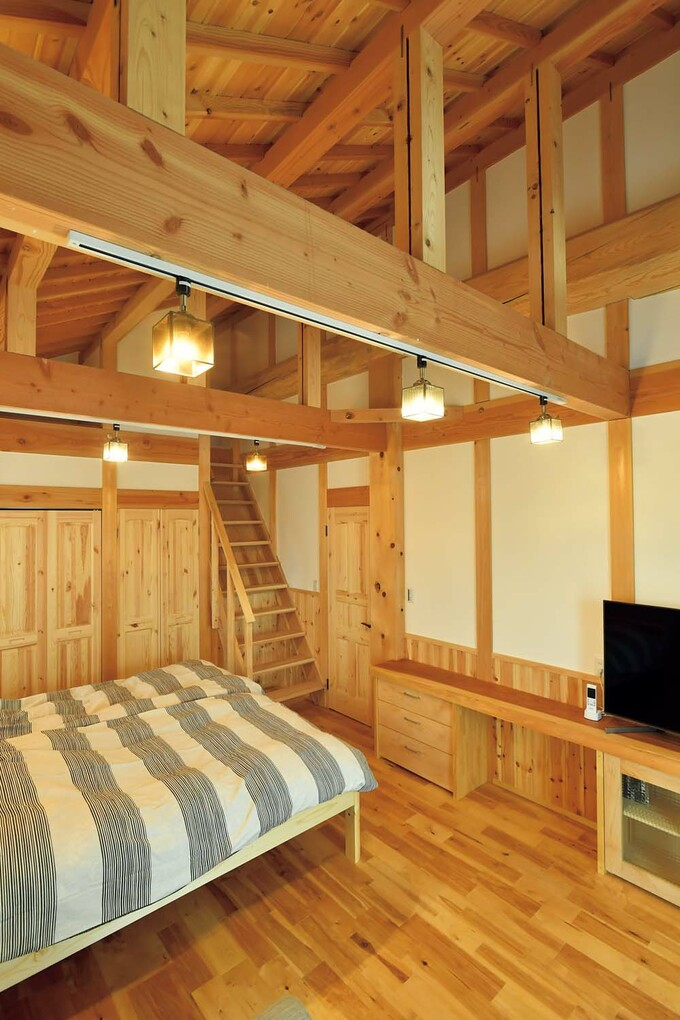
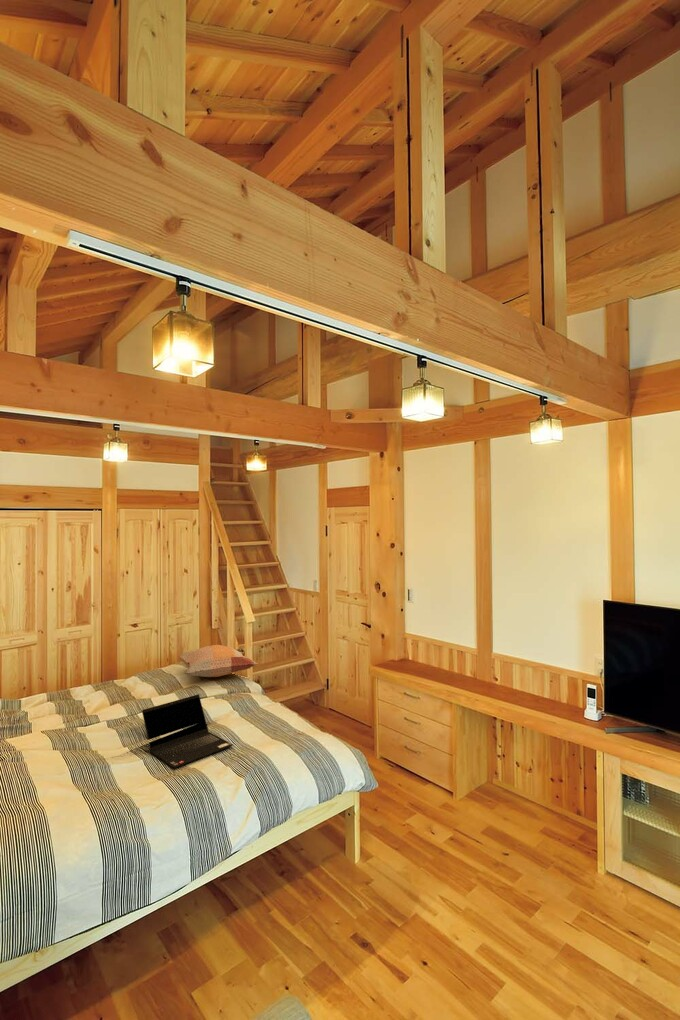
+ laptop computer (187, 728)
+ decorative pillow (216, 660)
